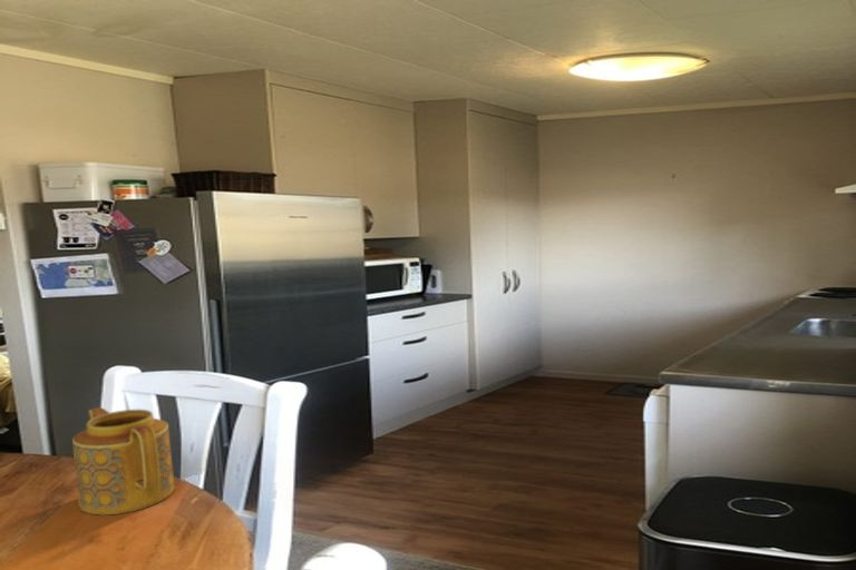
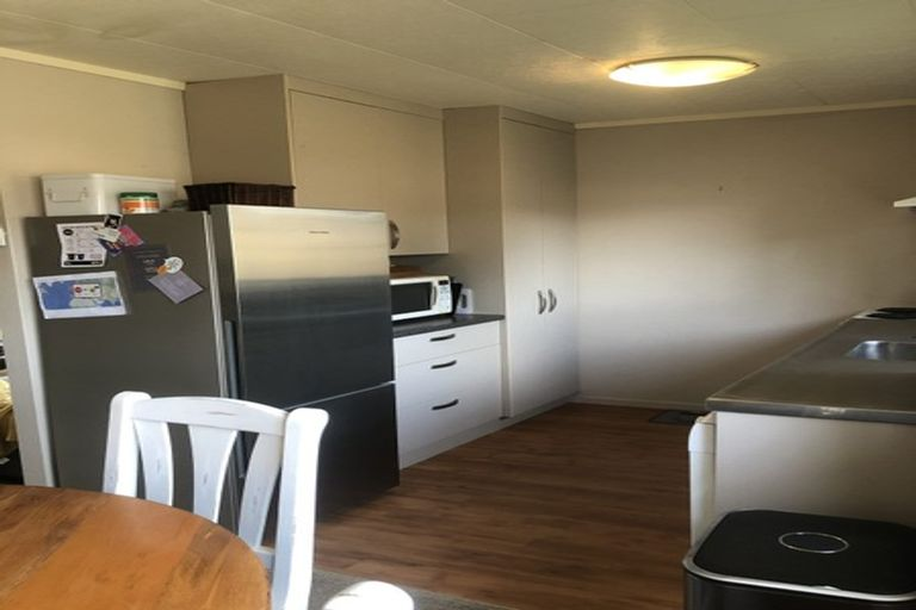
- teapot (121, 455)
